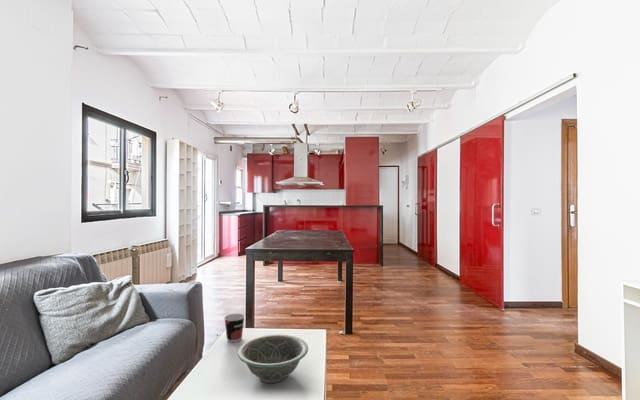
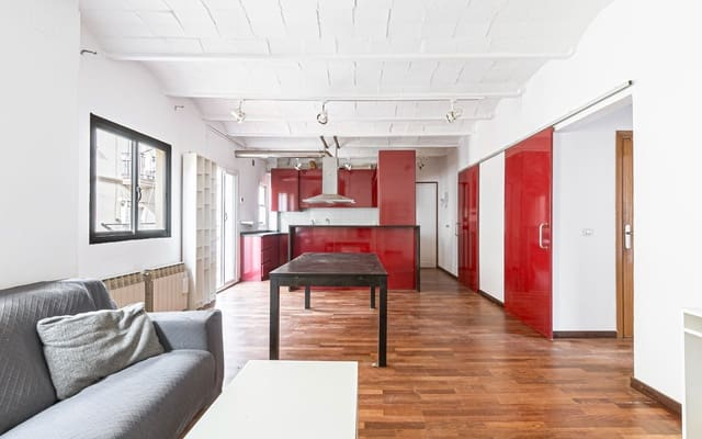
- cup (234, 327)
- decorative bowl (273, 361)
